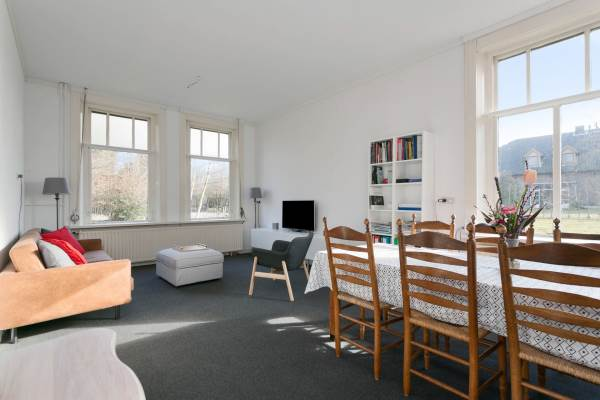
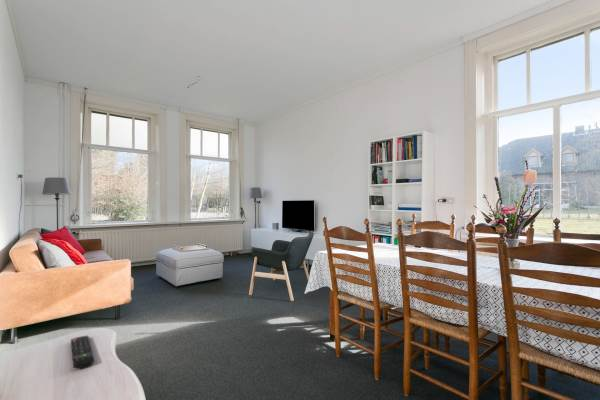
+ remote control (81, 350)
